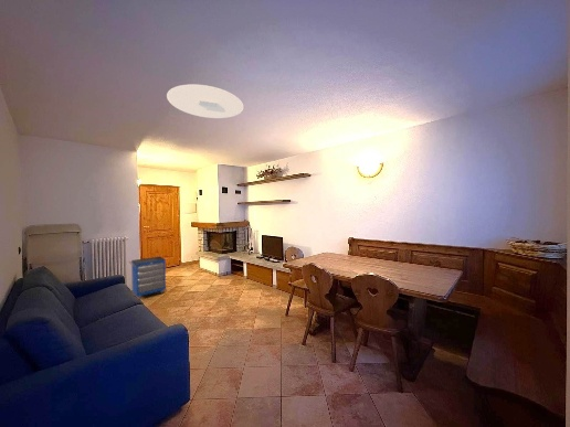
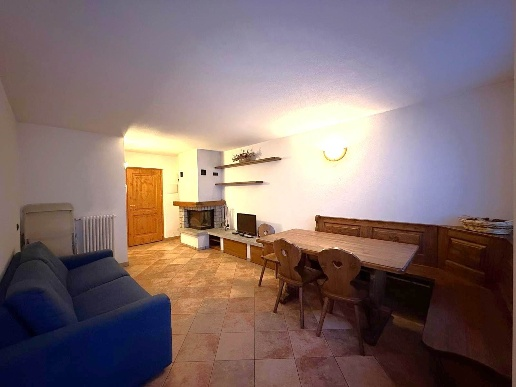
- ceiling light (207, 100)
- cabinet (147, 277)
